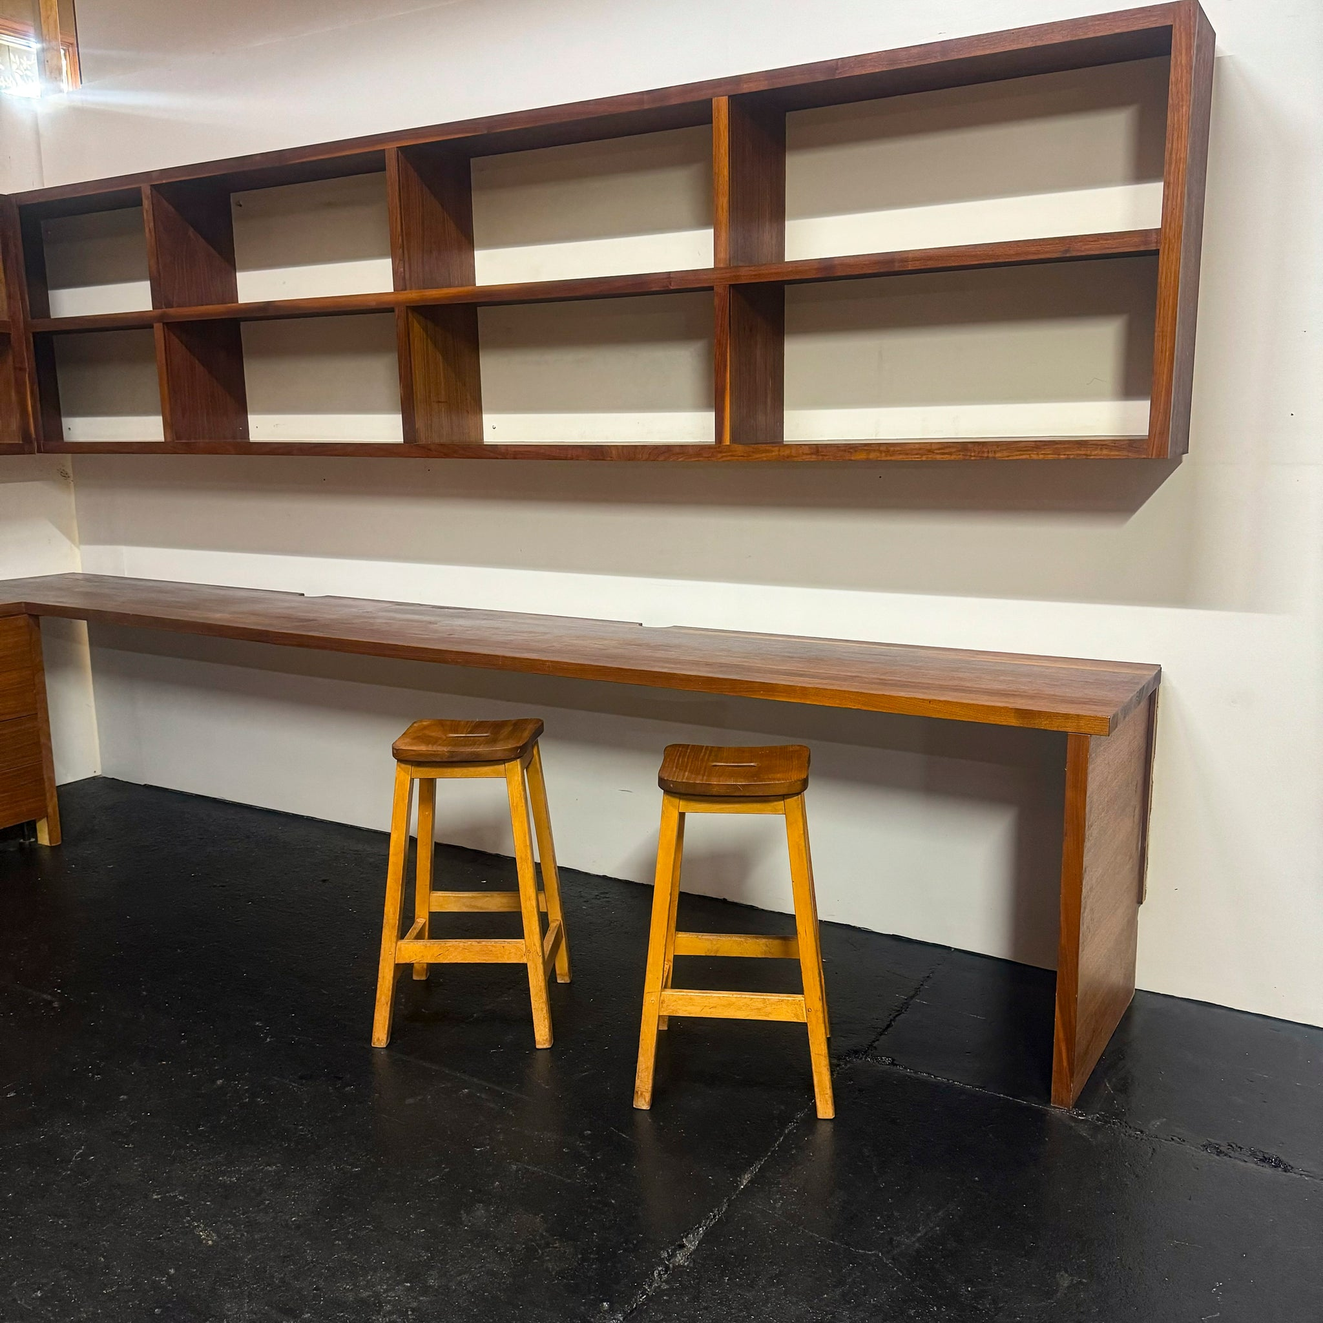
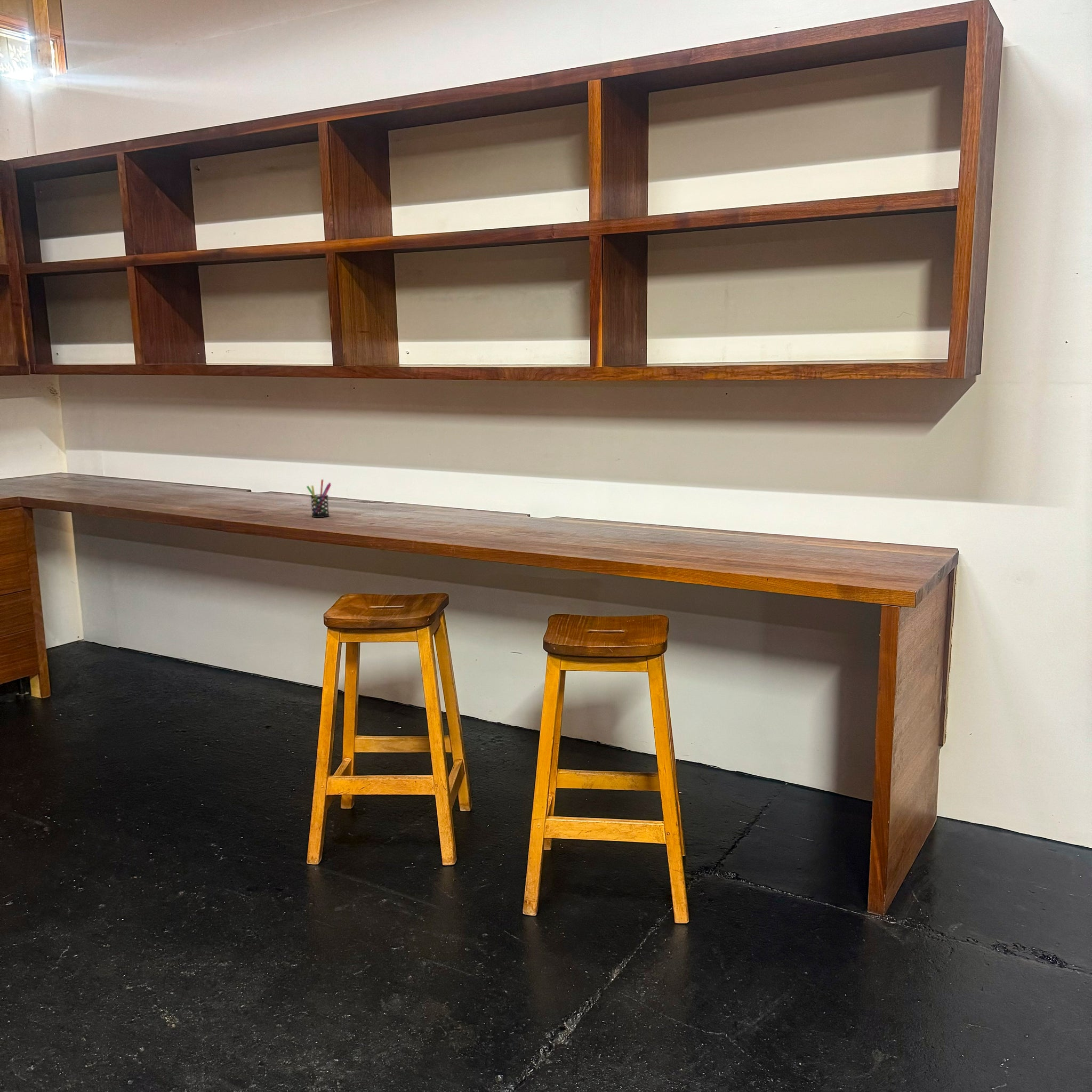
+ pen holder (318, 498)
